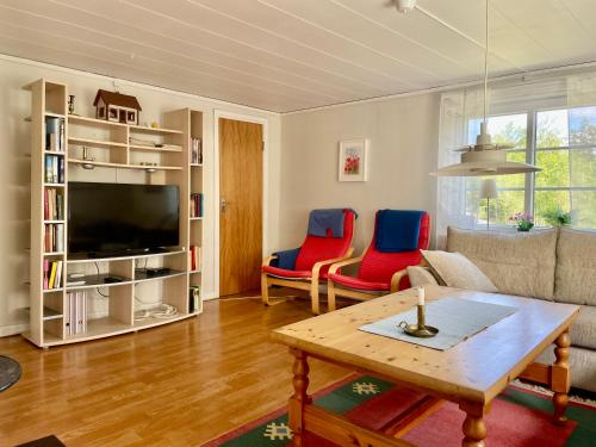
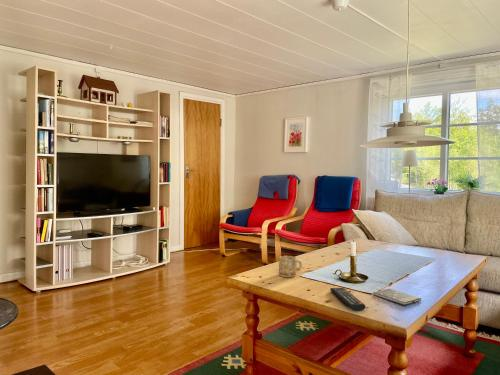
+ smartphone (396, 296)
+ remote control (346, 298)
+ mug (290, 265)
